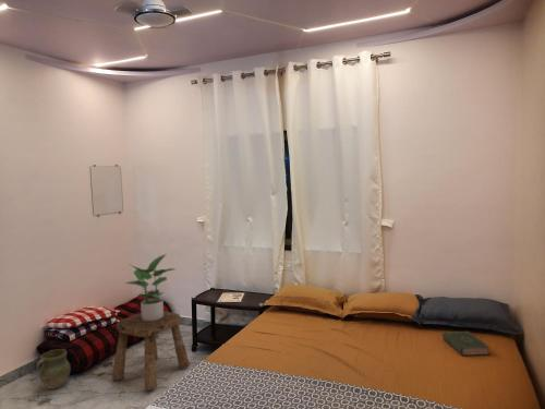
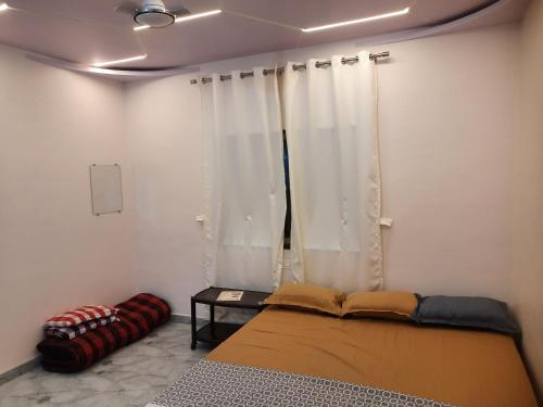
- book (464, 342)
- potted plant (146, 287)
- stool (150, 346)
- ceramic jug (52, 370)
